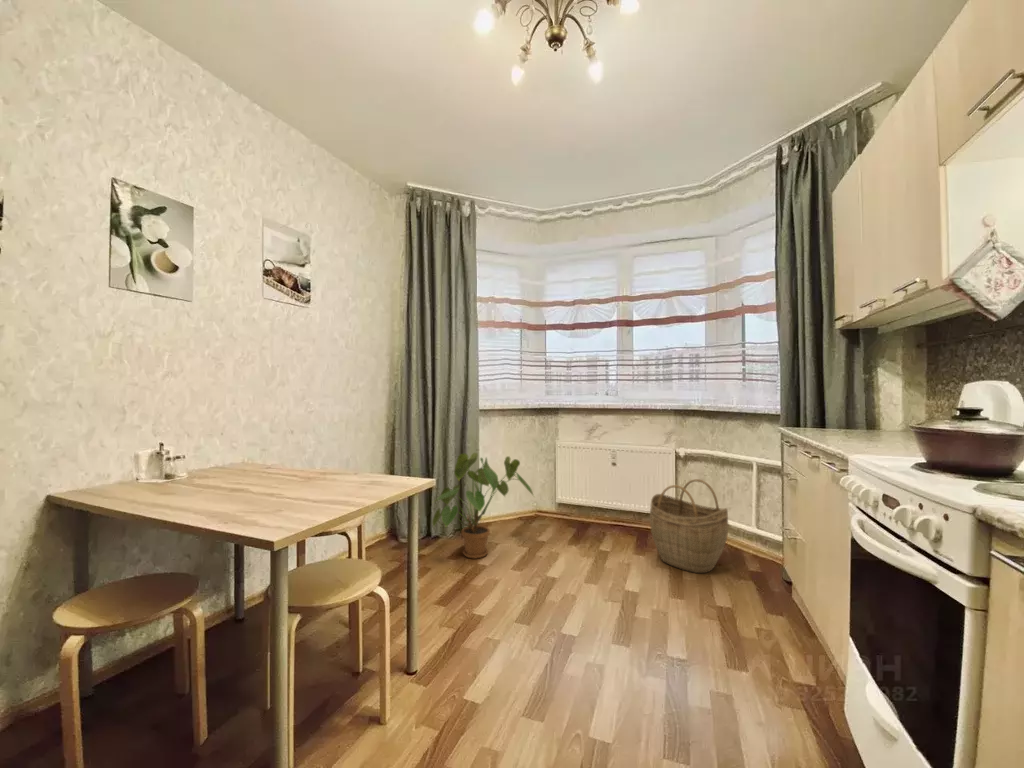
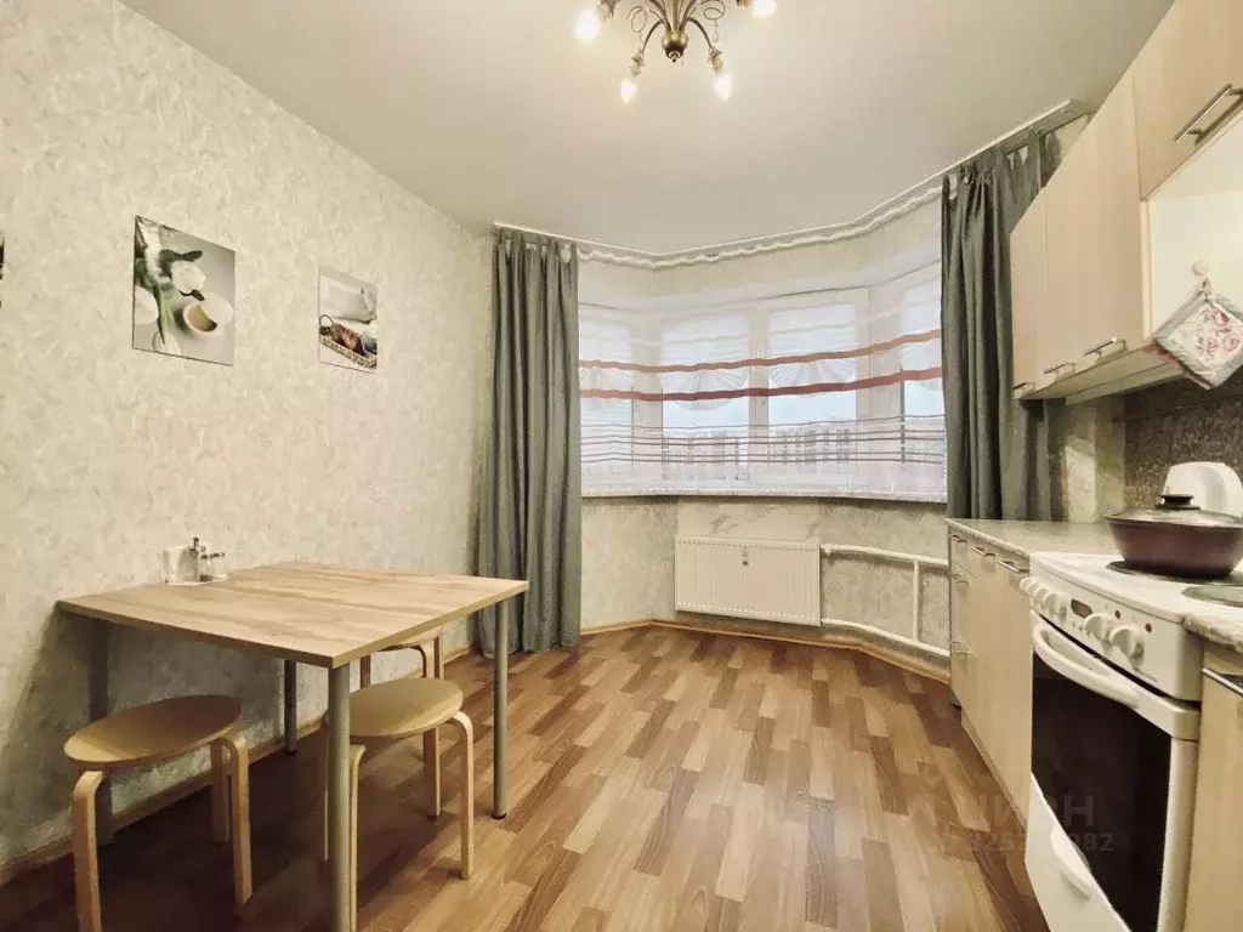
- house plant (482, 501)
- woven basket (687, 522)
